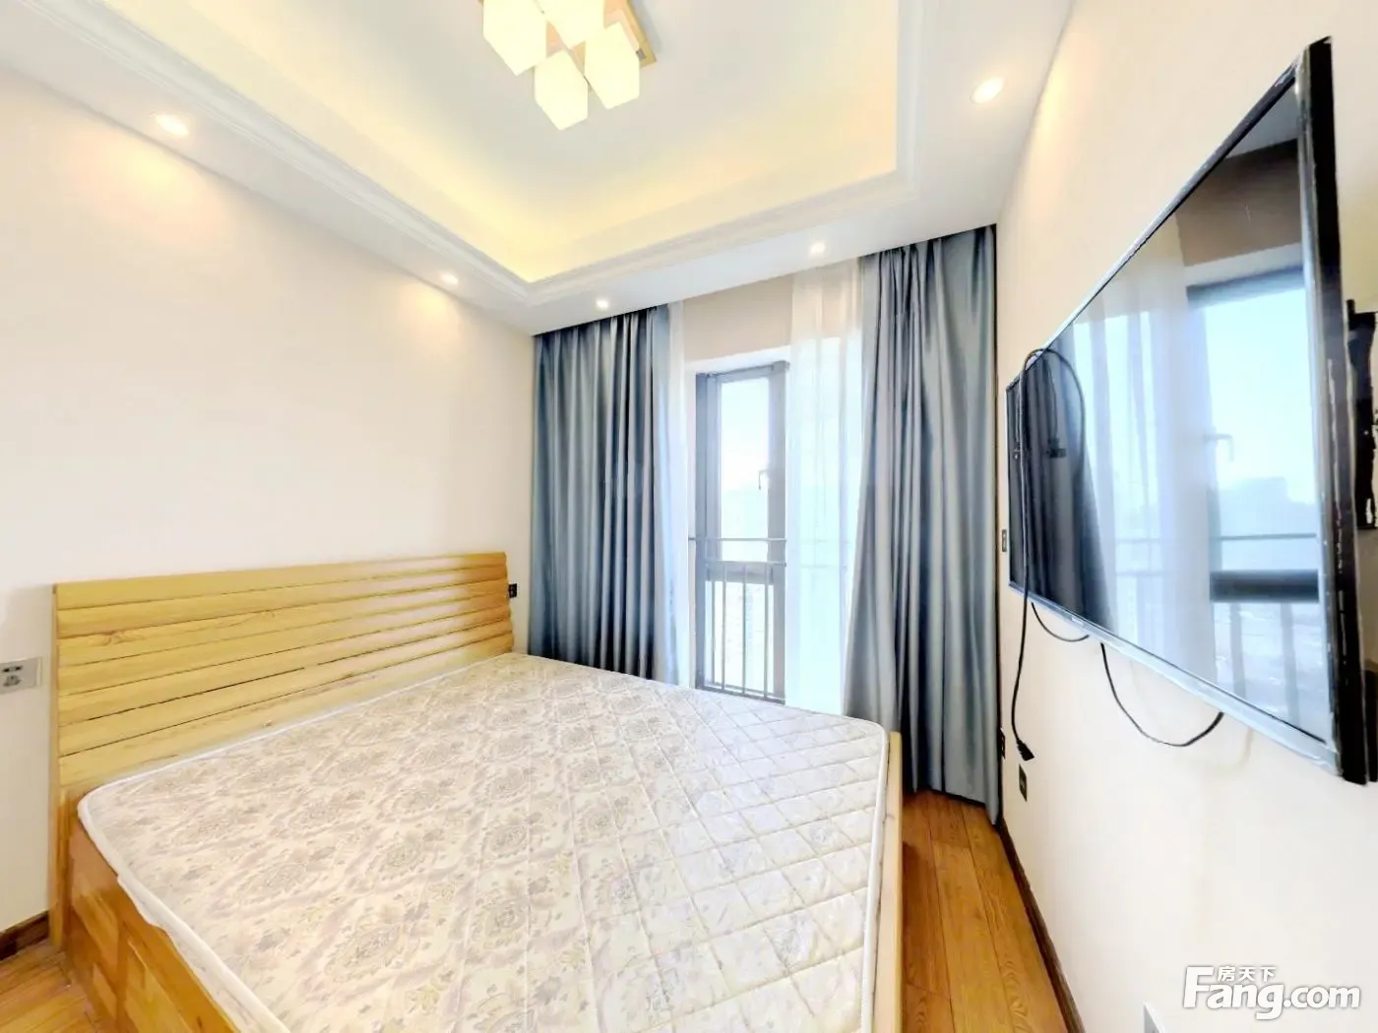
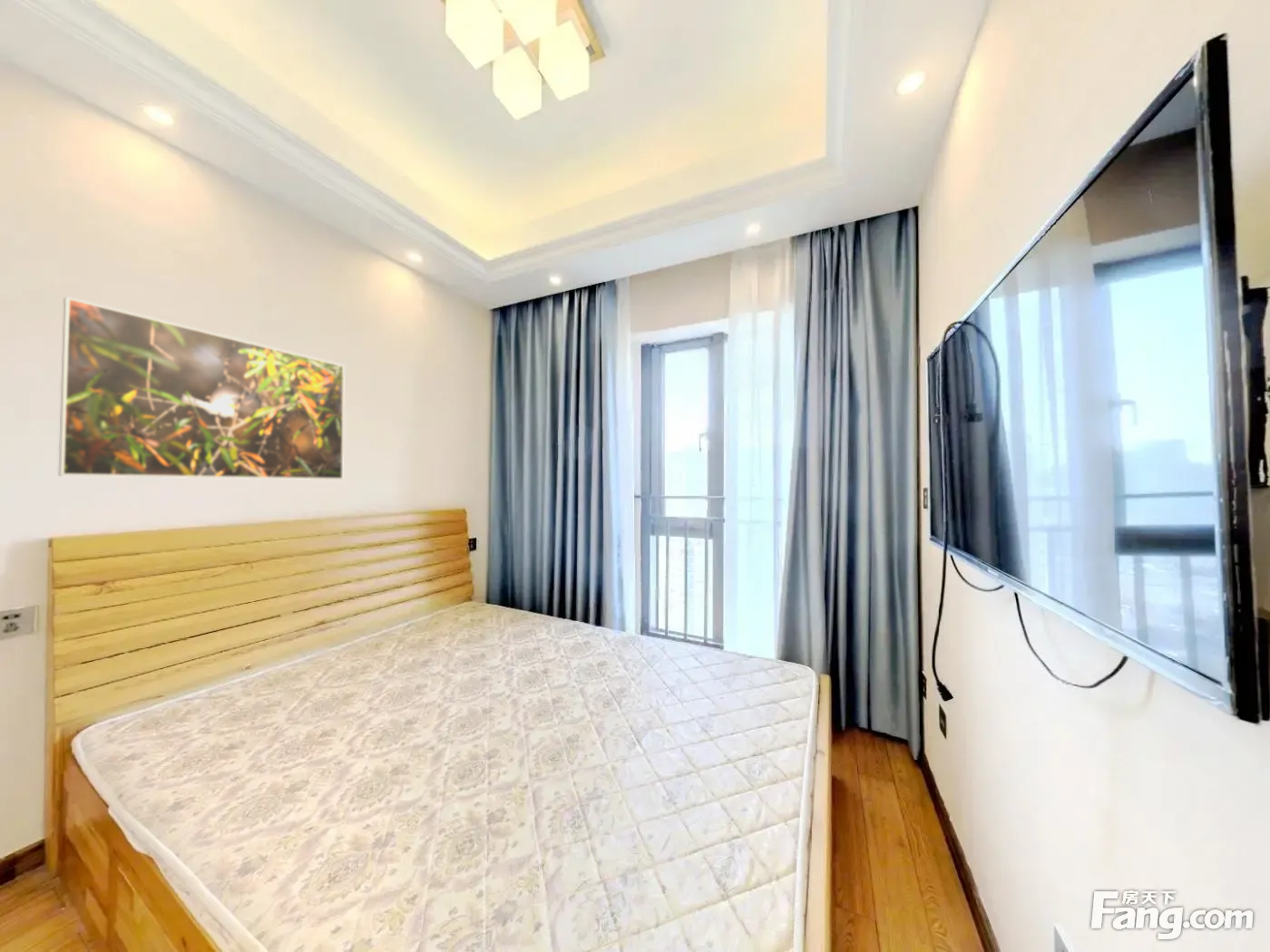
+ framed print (232, 408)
